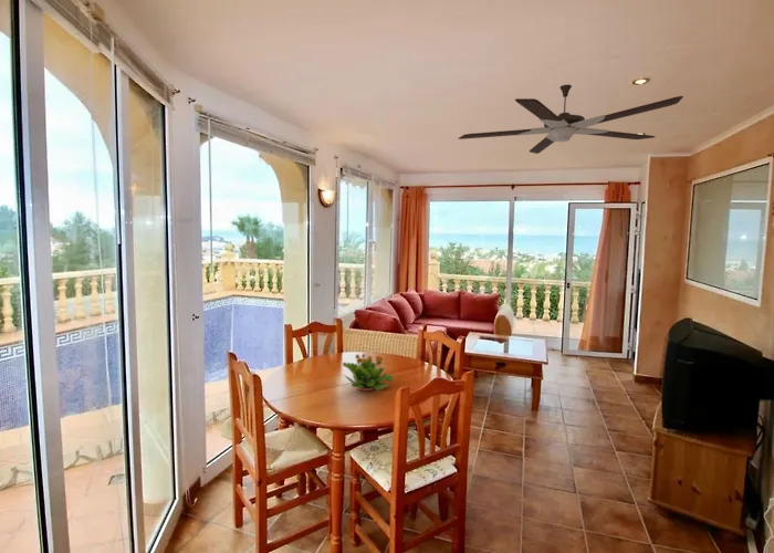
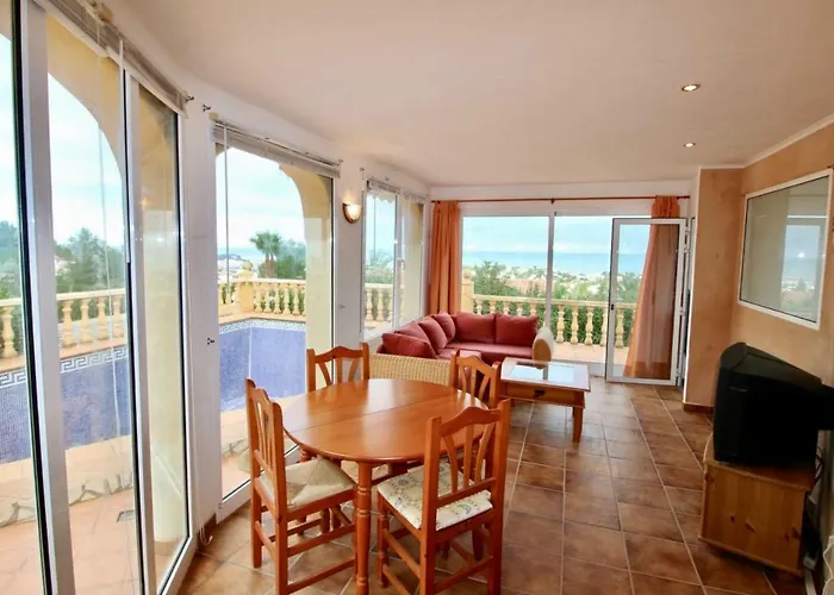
- ceiling fan (555, 115)
- potted flower (364, 372)
